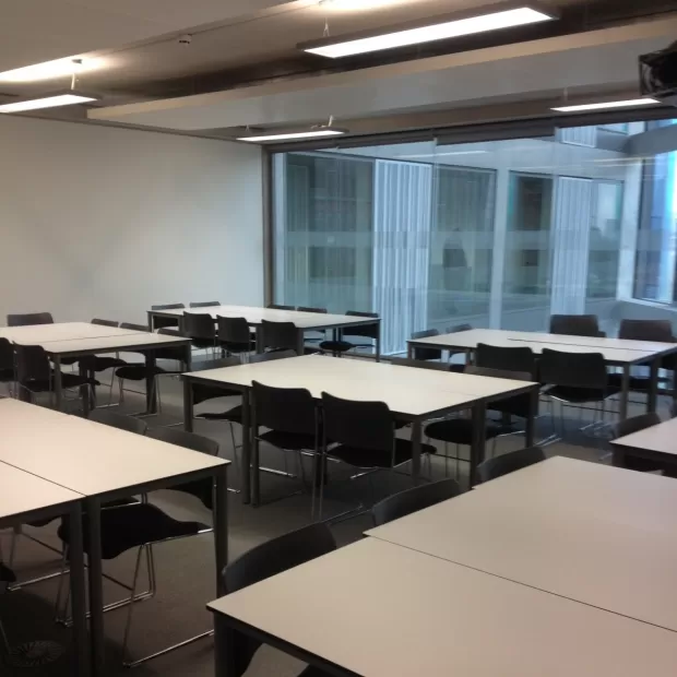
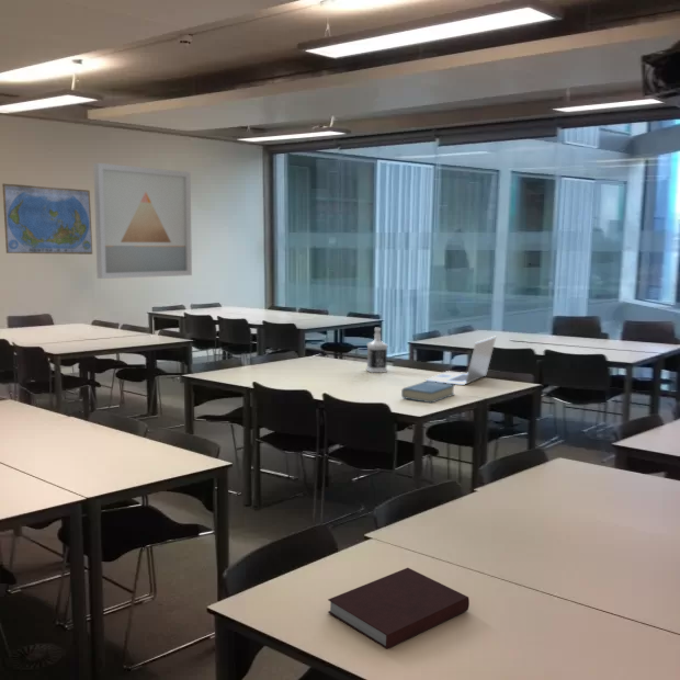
+ notebook (398, 604)
+ laptop (471, 360)
+ wall art (145, 223)
+ bottle (376, 349)
+ world map (49, 220)
+ hardback book (428, 390)
